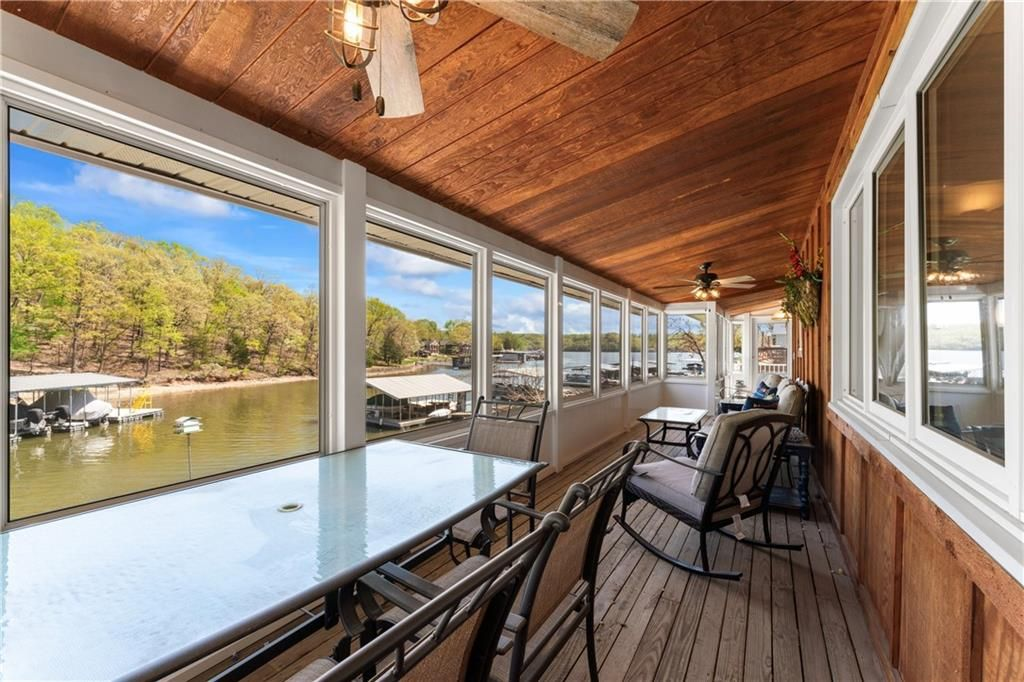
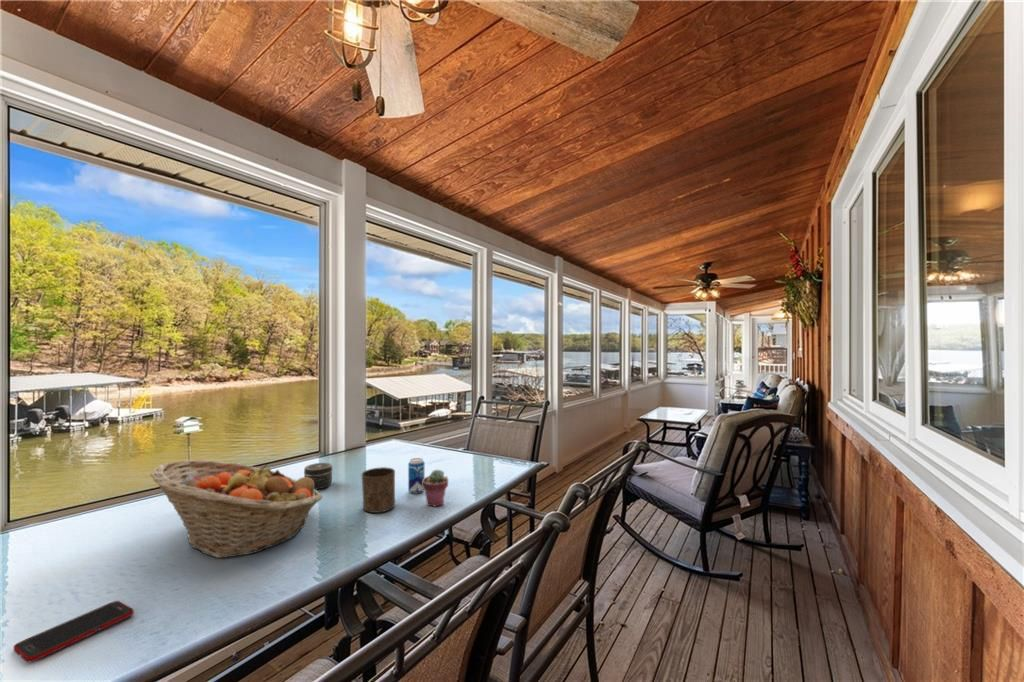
+ potted succulent (435, 486)
+ fruit basket (241, 495)
+ jar (318, 475)
+ beverage can (416, 475)
+ cell phone (77, 628)
+ cup (378, 489)
